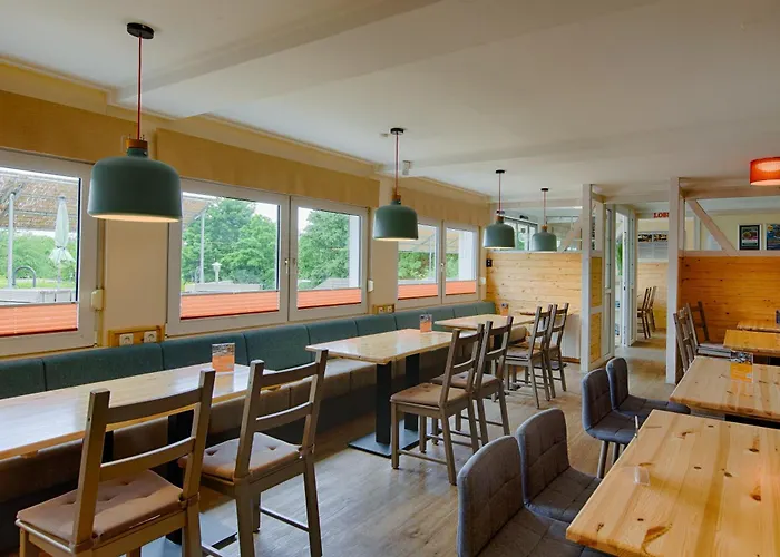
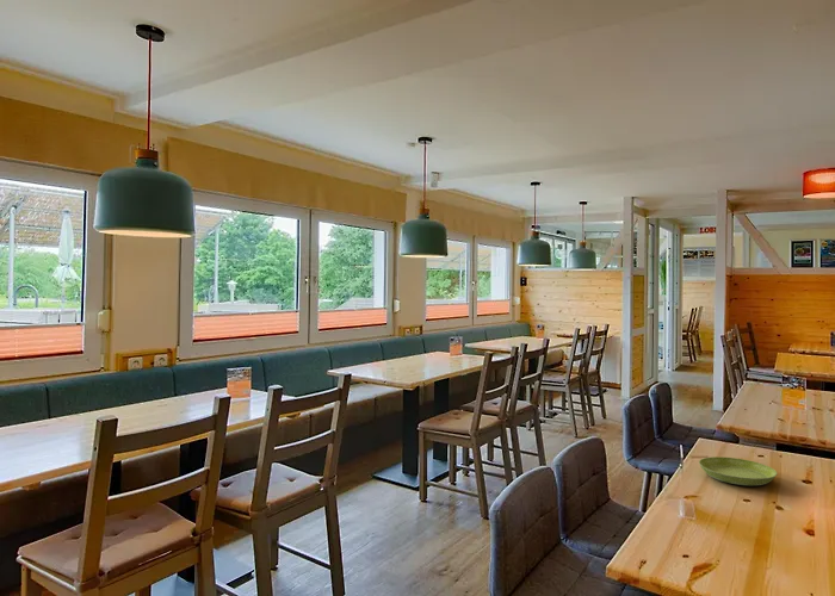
+ saucer (736, 471)
